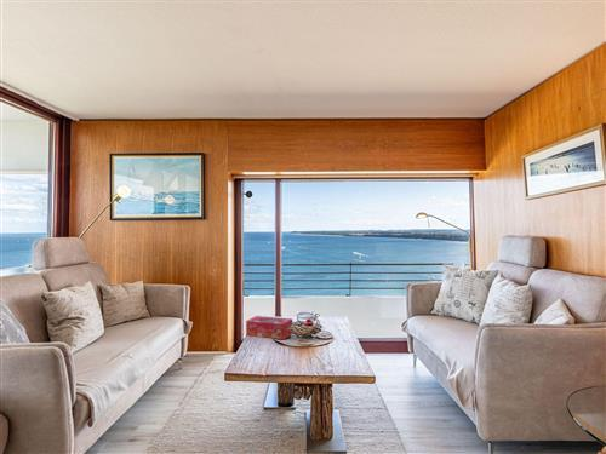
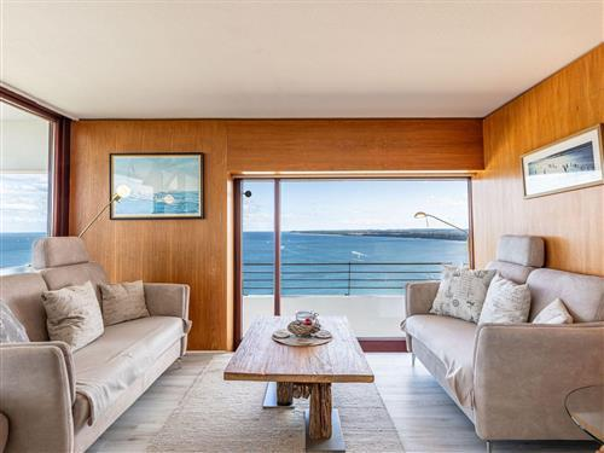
- tissue box (269, 327)
